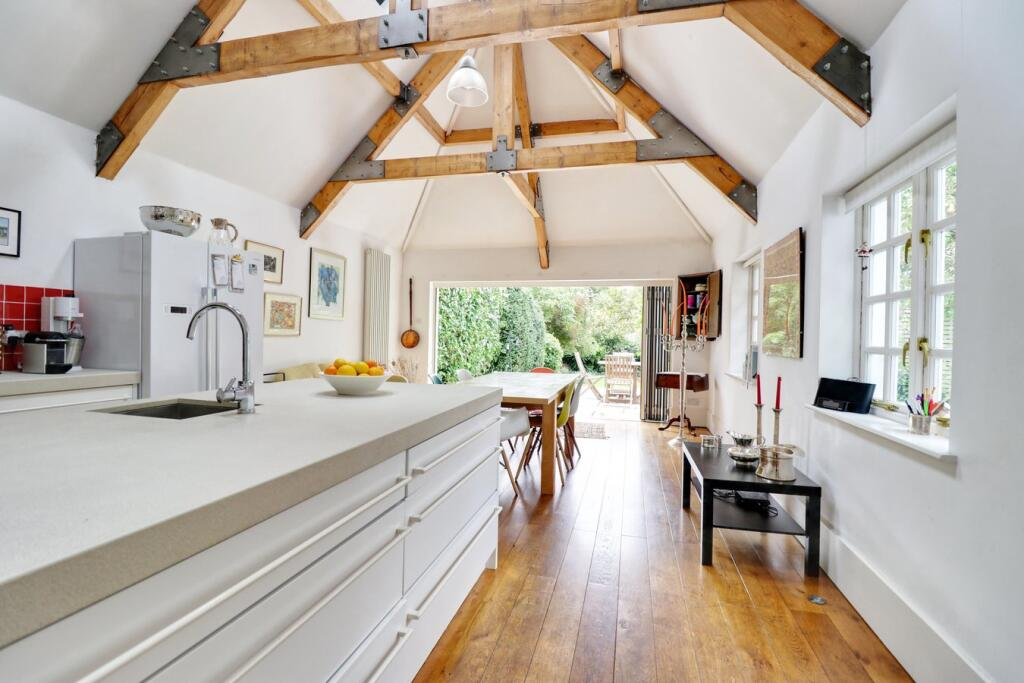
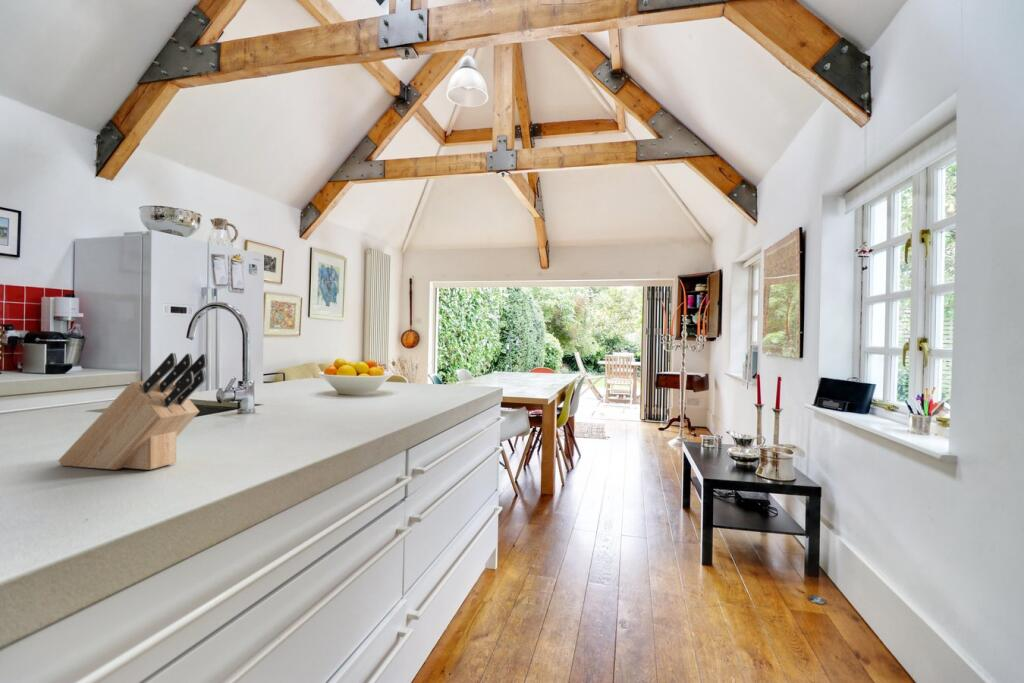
+ knife block (139, 407)
